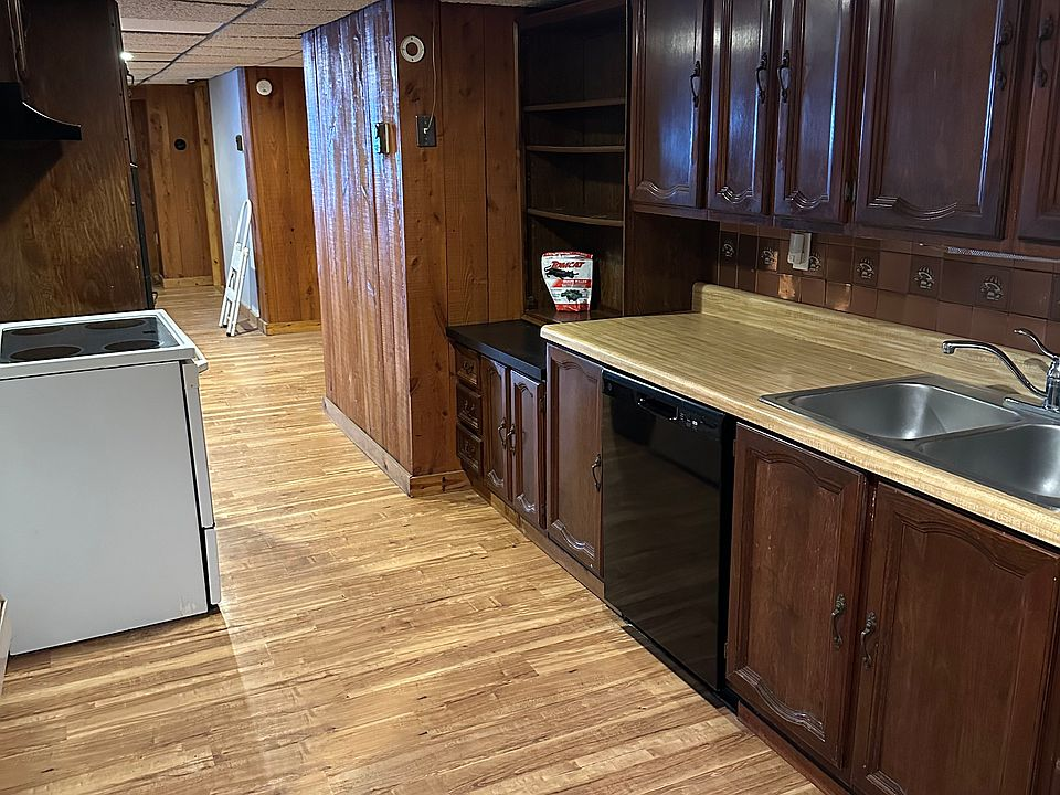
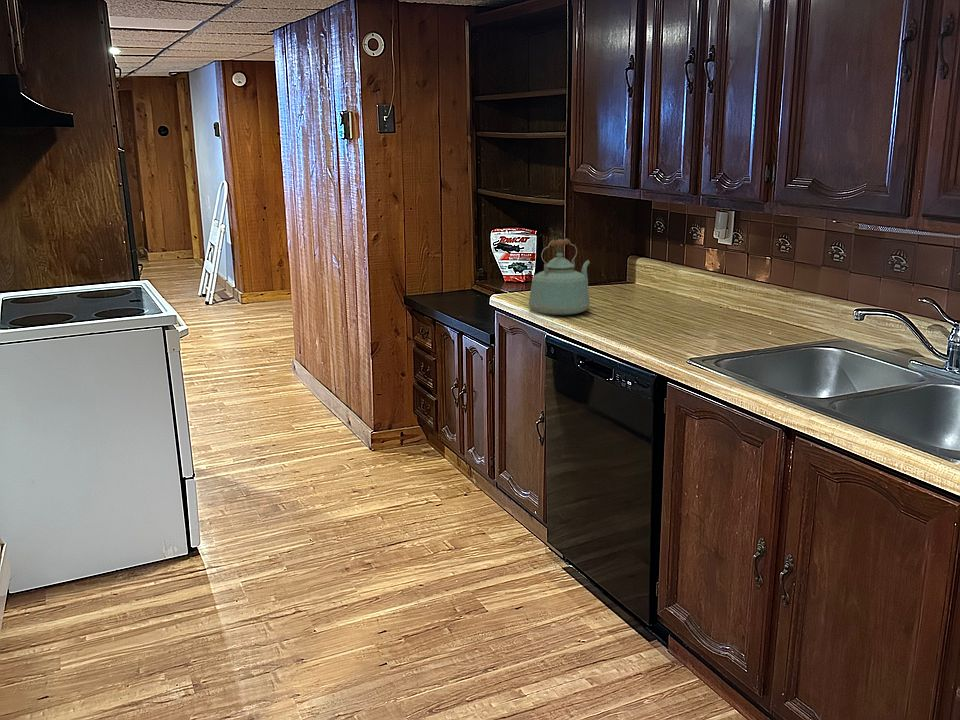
+ kettle (563, 274)
